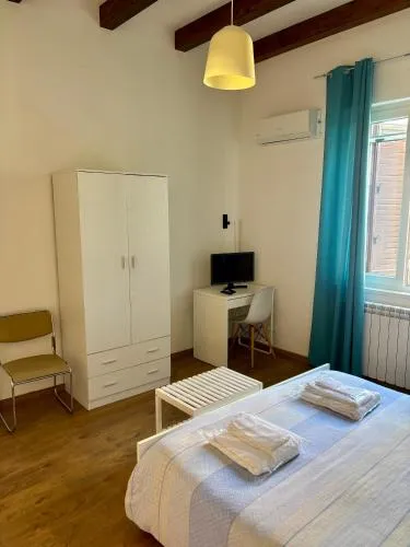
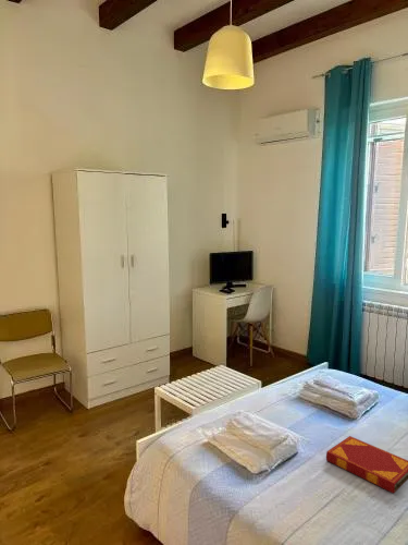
+ hardback book (369, 461)
